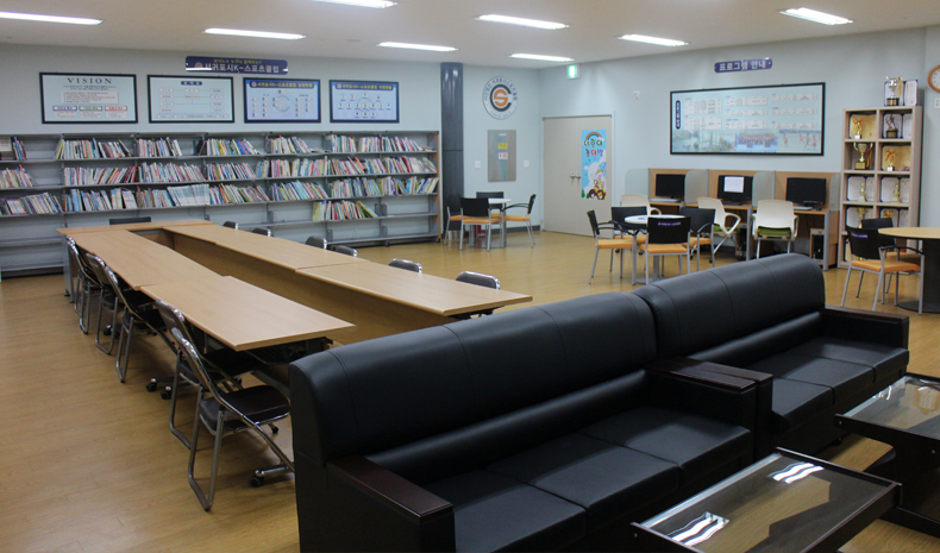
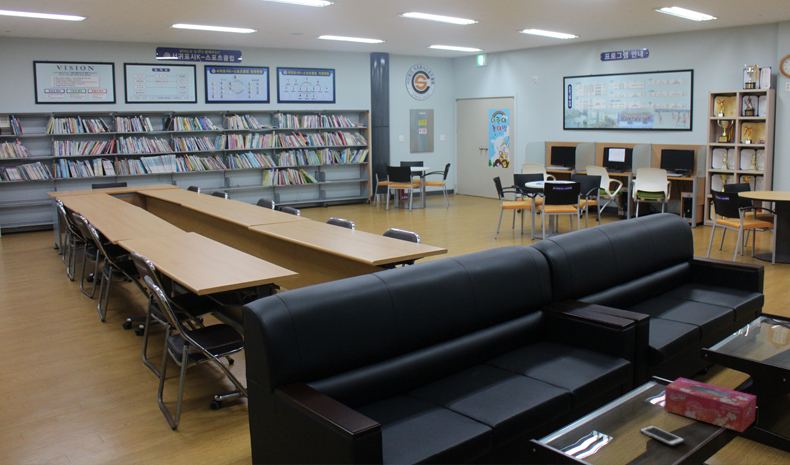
+ cell phone (661, 435)
+ tissue box (709, 403)
